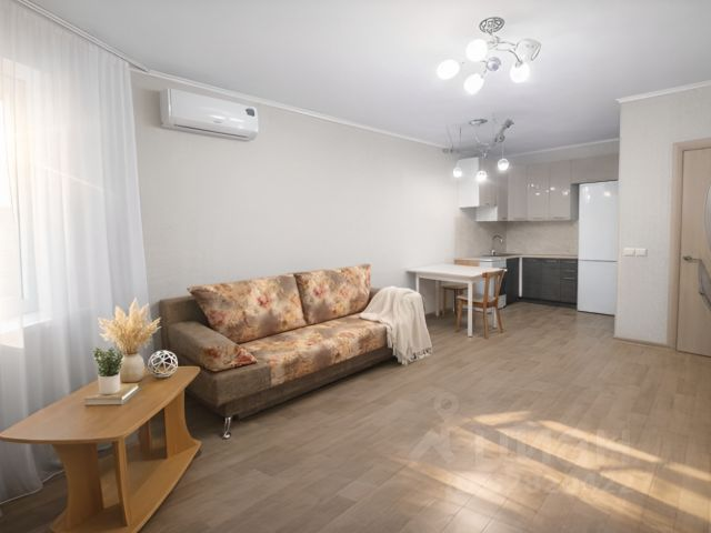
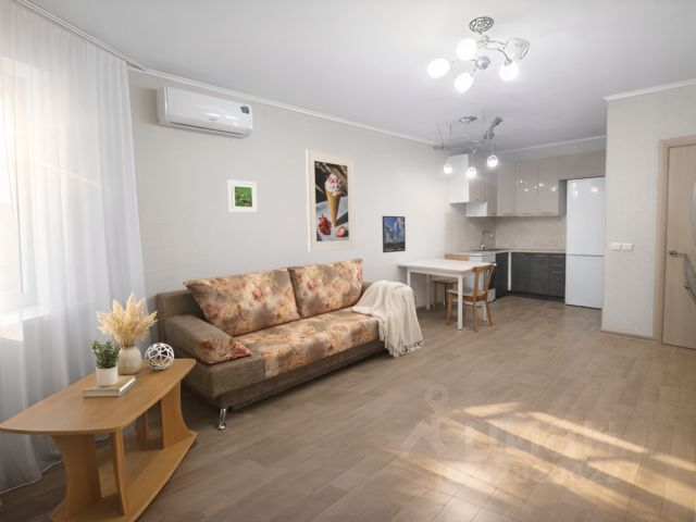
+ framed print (332, 202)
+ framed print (394, 234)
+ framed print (243, 197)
